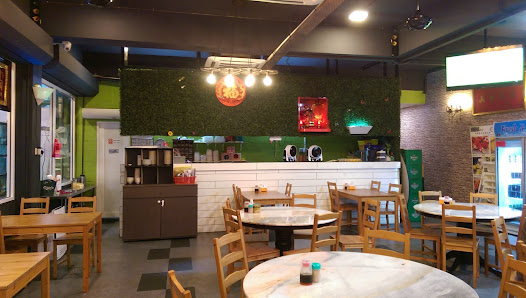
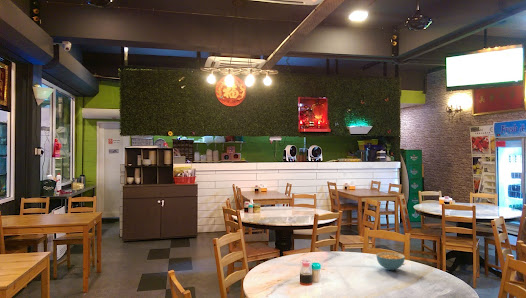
+ cereal bowl (390, 262)
